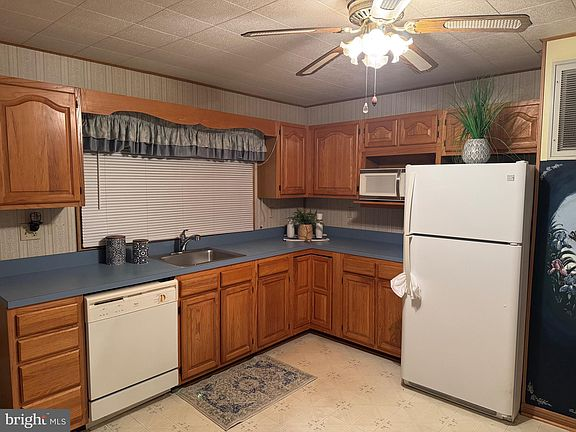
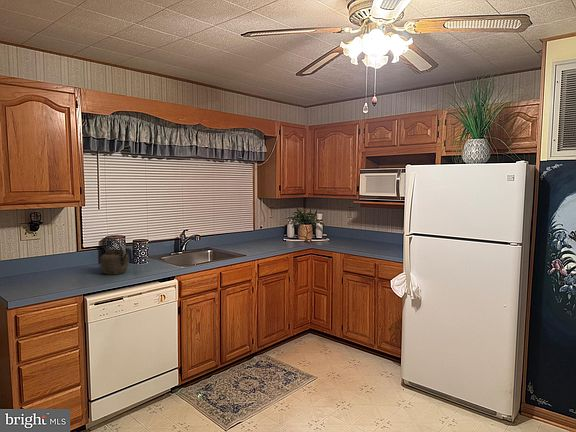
+ kettle (115, 255)
